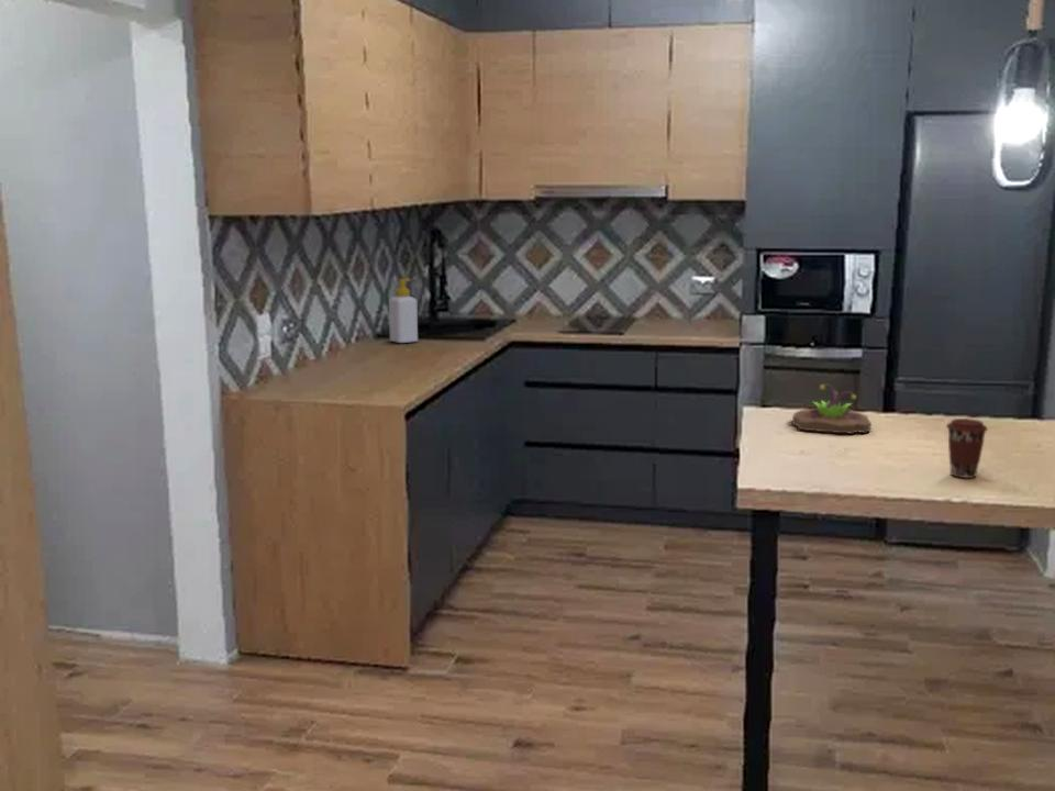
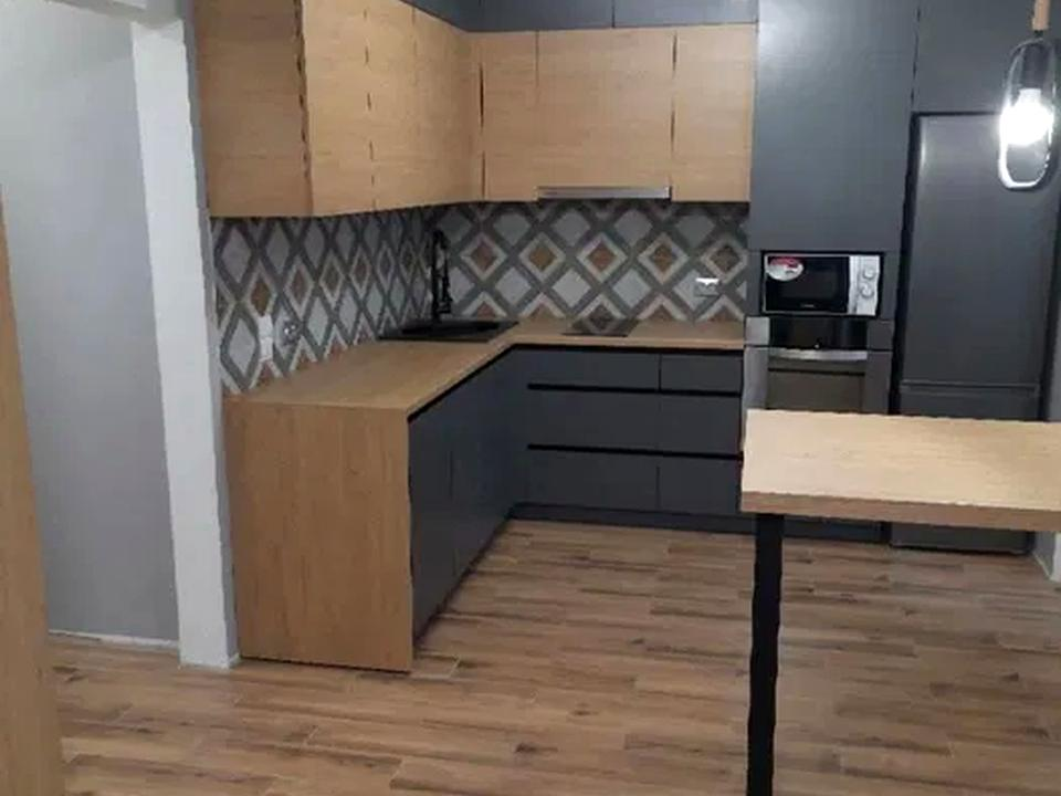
- coffee cup (965, 448)
- soap bottle (402, 310)
- succulent planter (831, 404)
